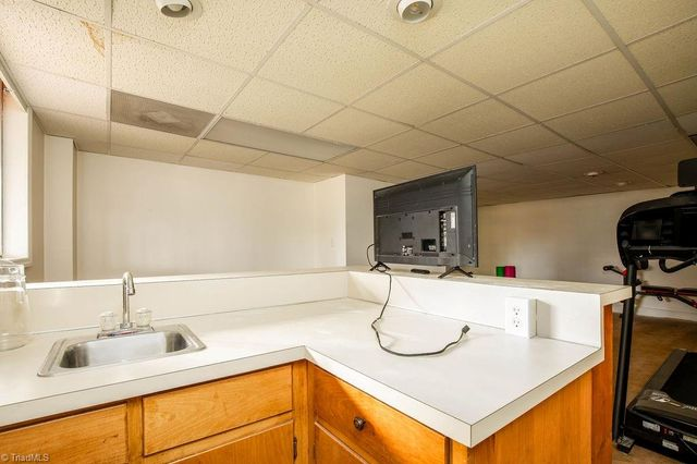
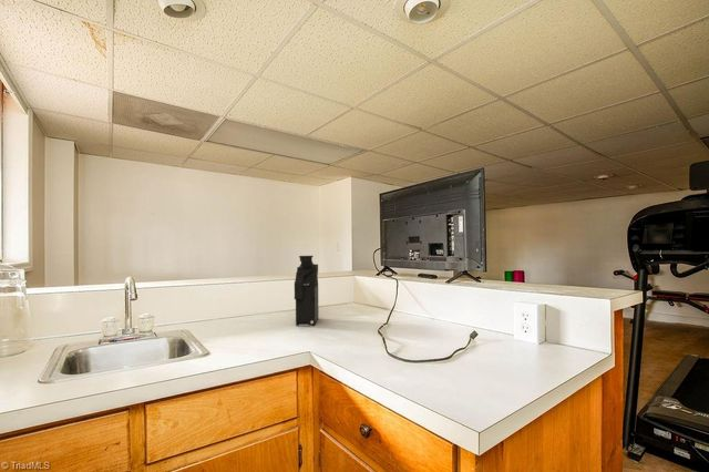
+ coffee maker (307, 288)
